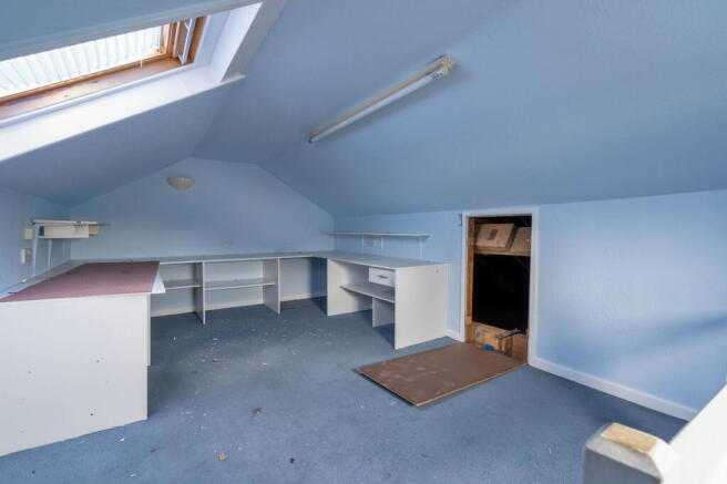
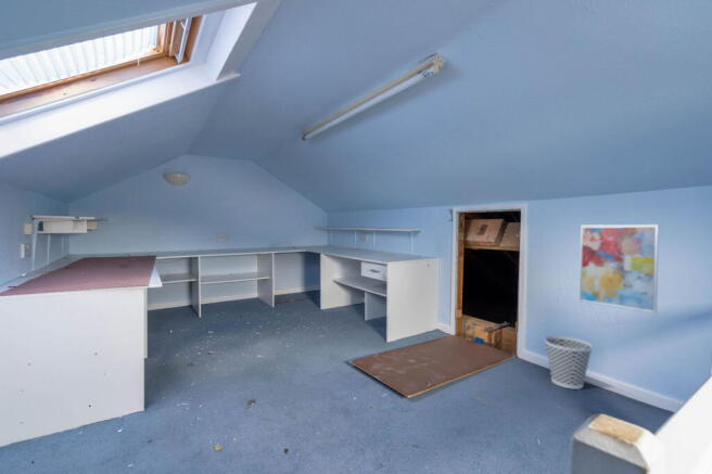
+ wall art (615, 266)
+ wastebasket (567, 362)
